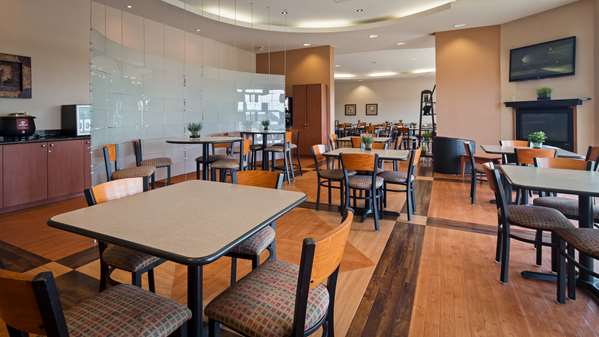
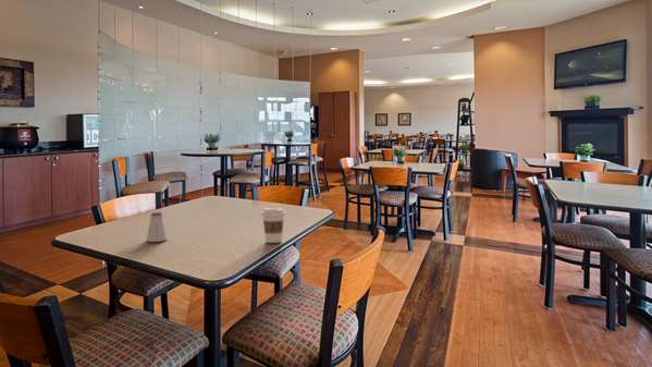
+ coffee cup (273, 224)
+ saltshaker (157, 225)
